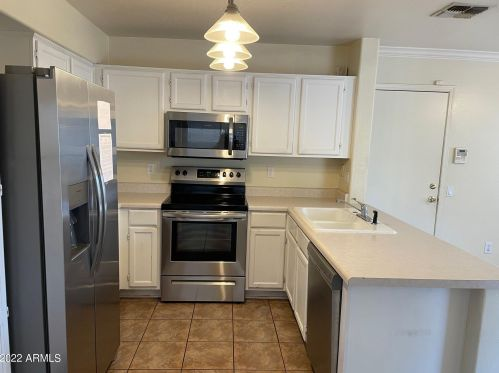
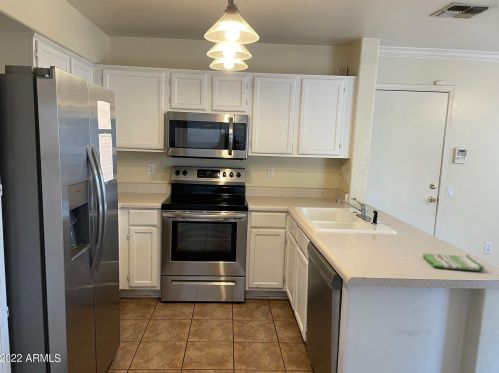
+ dish towel (451, 260)
